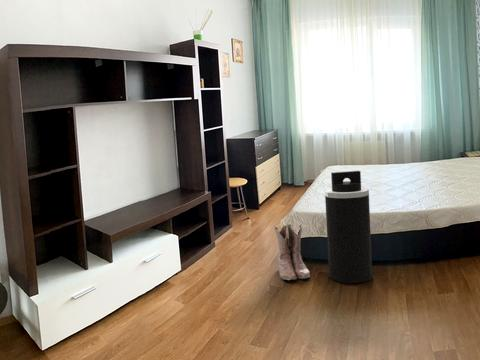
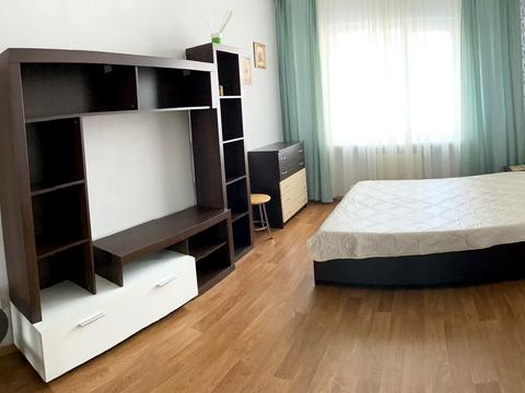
- trash can (348, 224)
- boots (291, 249)
